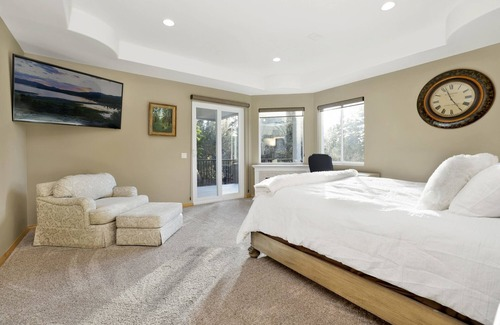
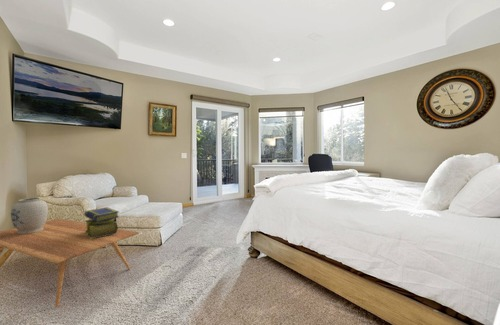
+ vase (30, 214)
+ stack of books (102, 221)
+ coffee table (59, 253)
